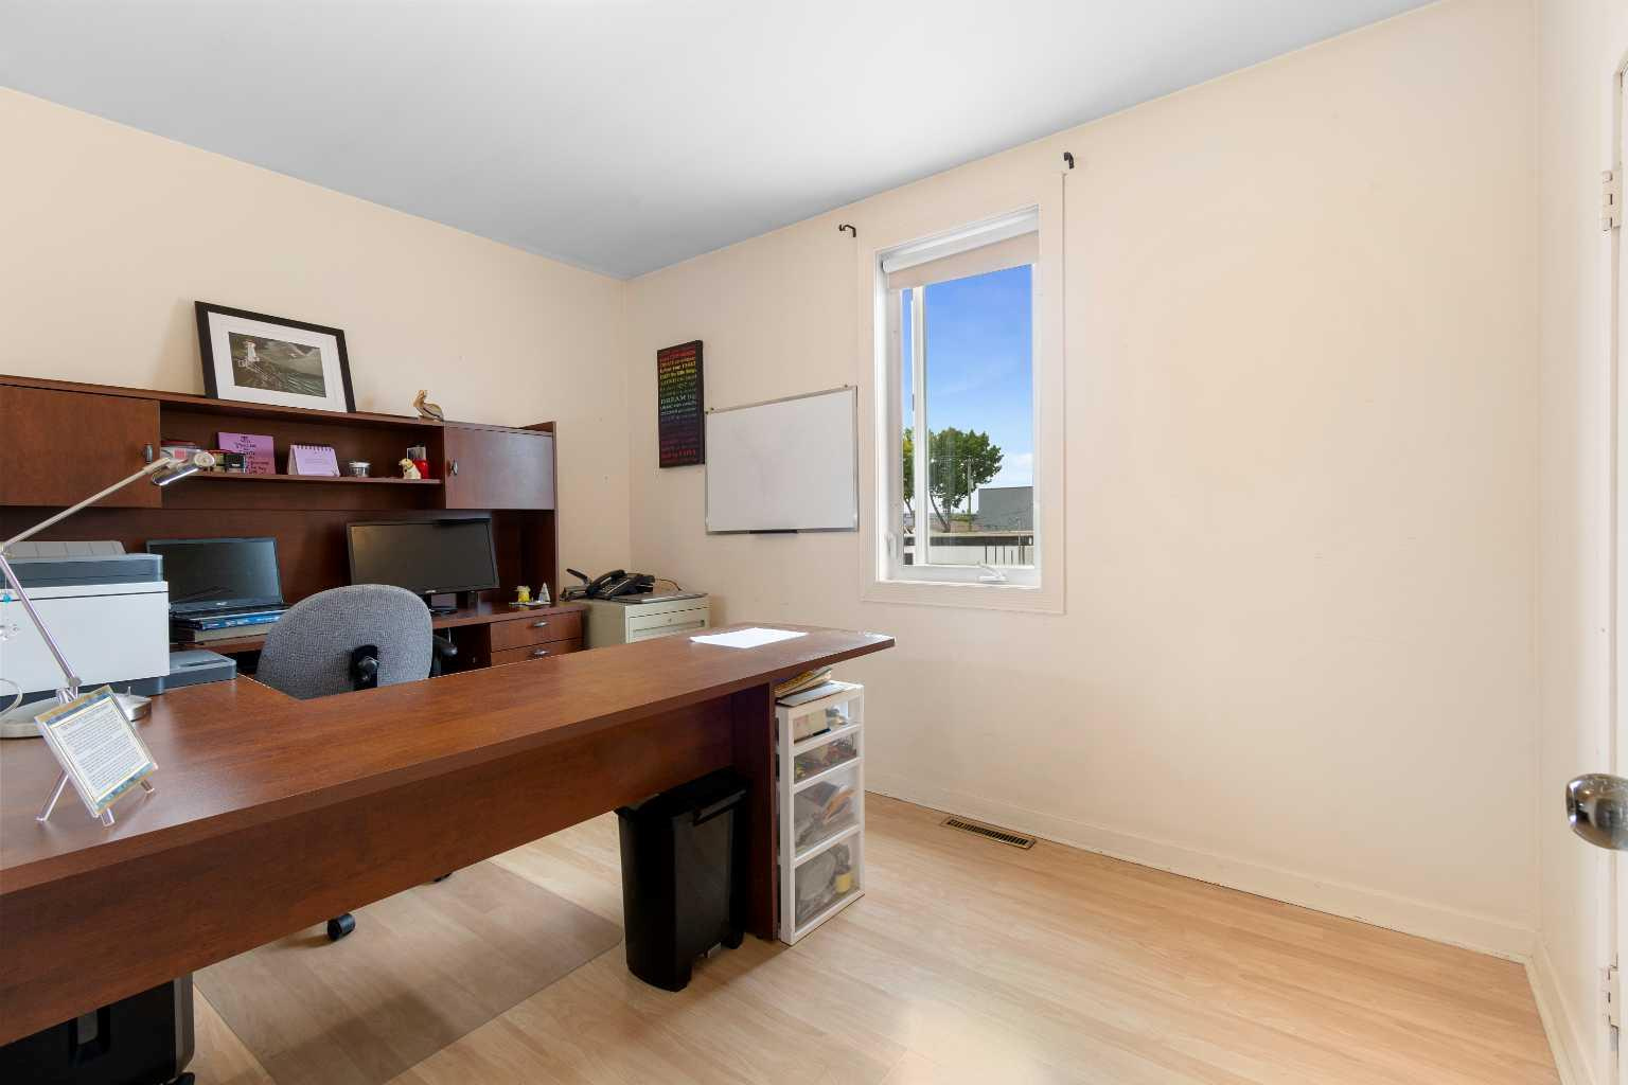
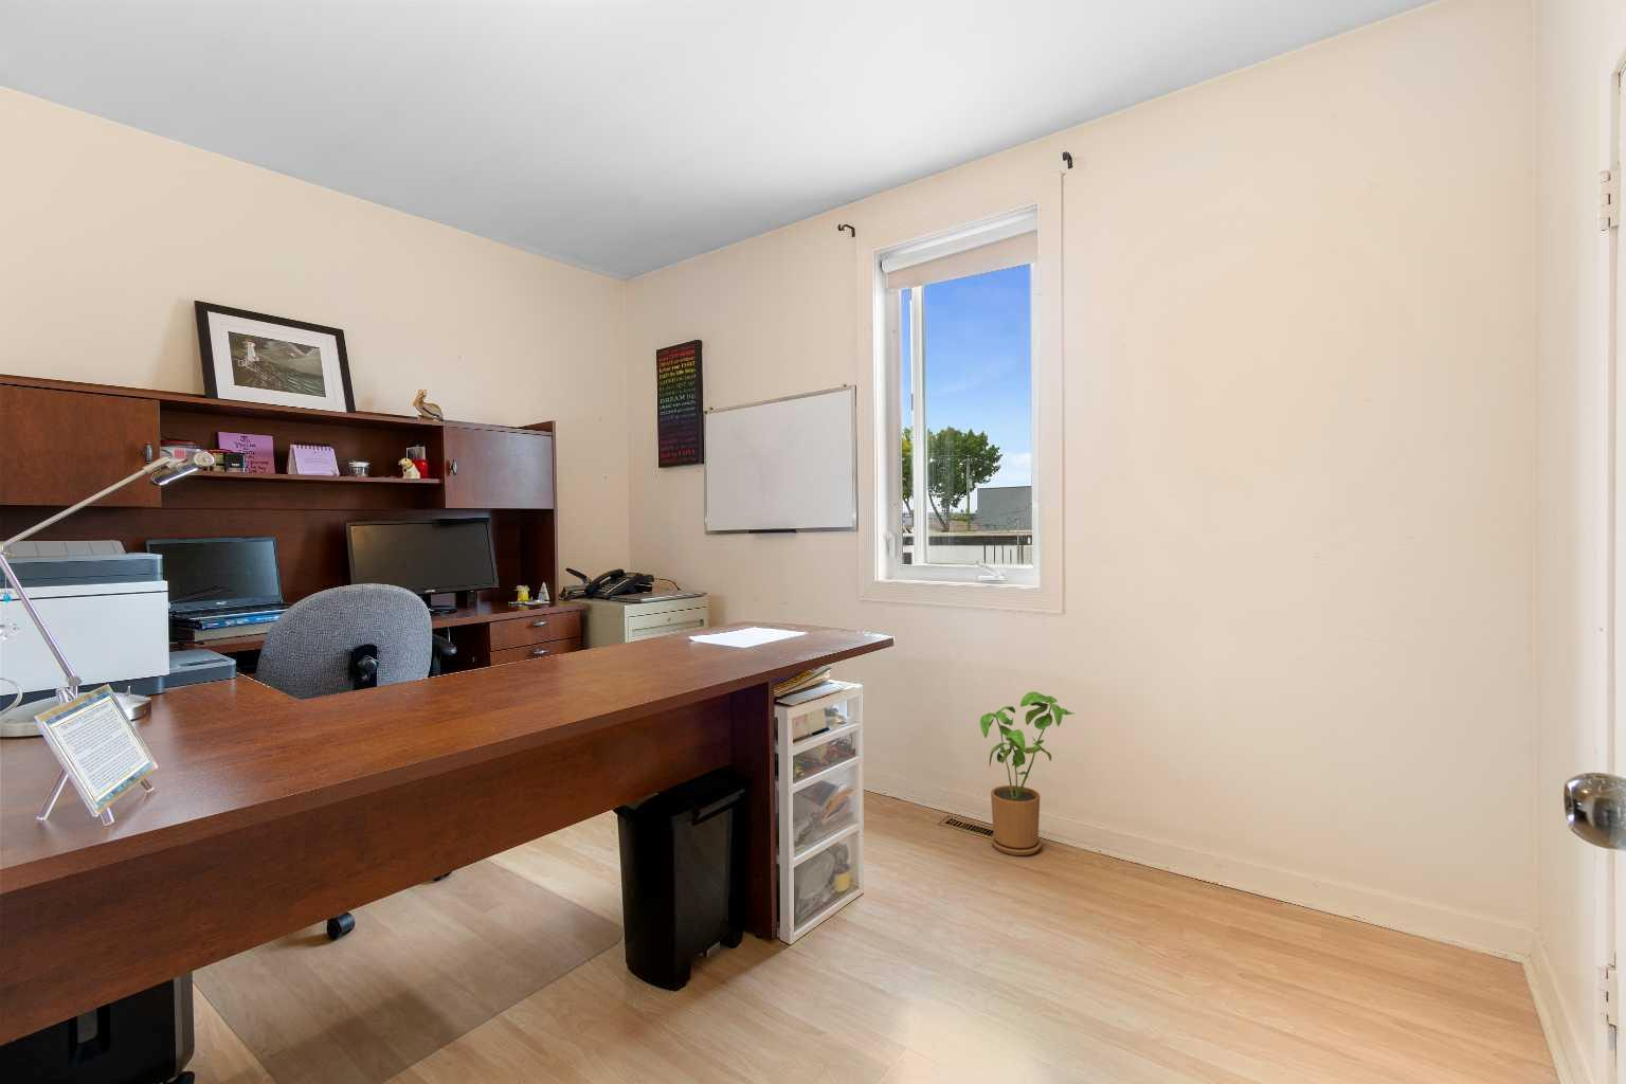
+ house plant (1016, 772)
